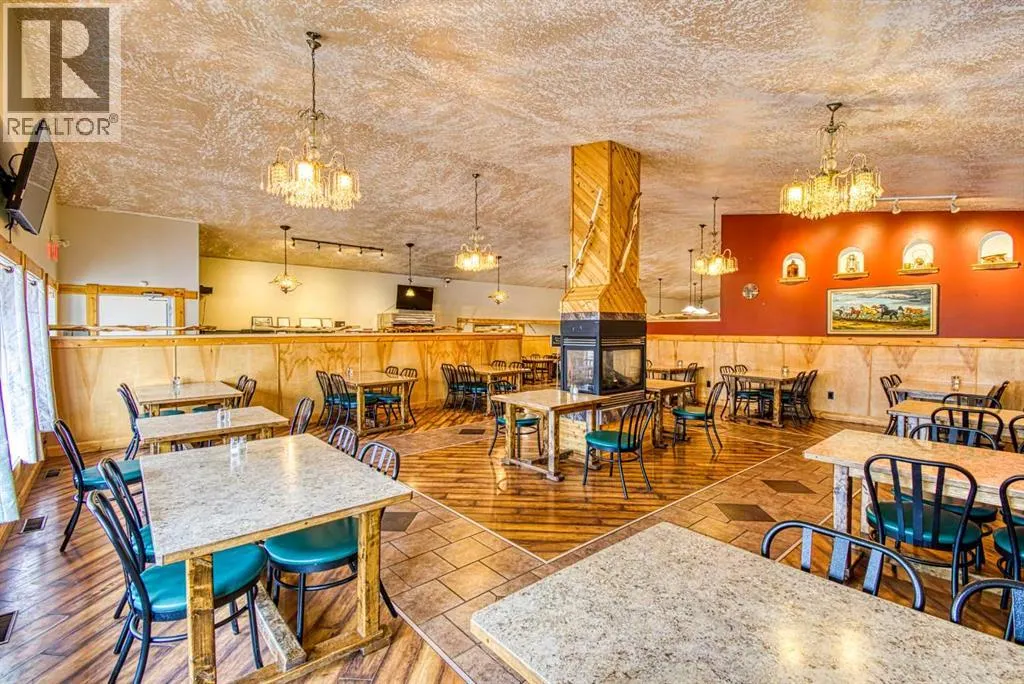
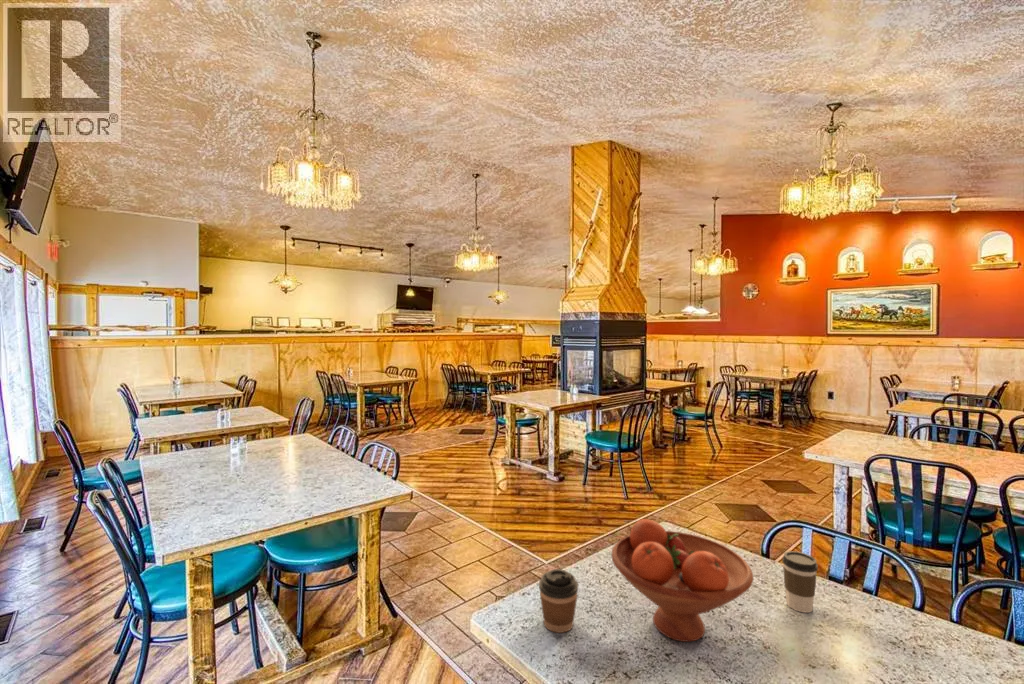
+ coffee cup (558, 597)
+ coffee cup (799, 581)
+ fruit bowl (678, 579)
